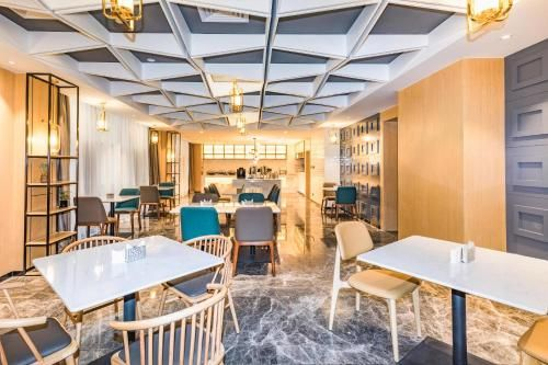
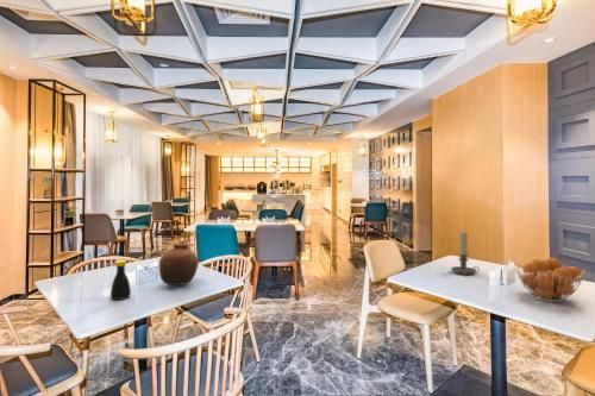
+ candle holder (465, 251)
+ pottery (178, 264)
+ fruit basket (547, 278)
+ bottle (120, 278)
